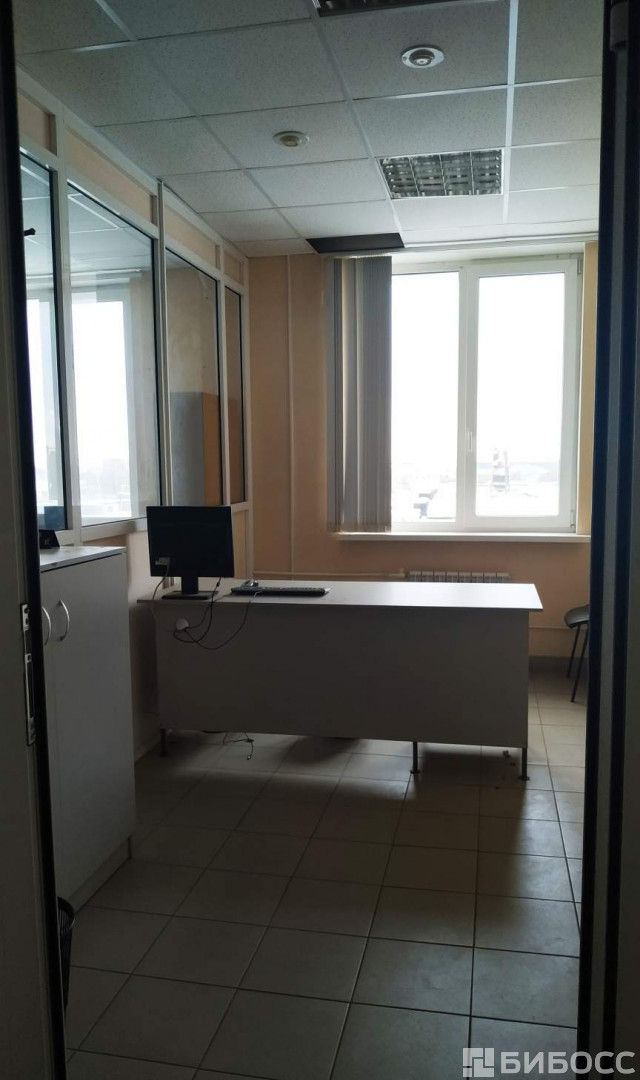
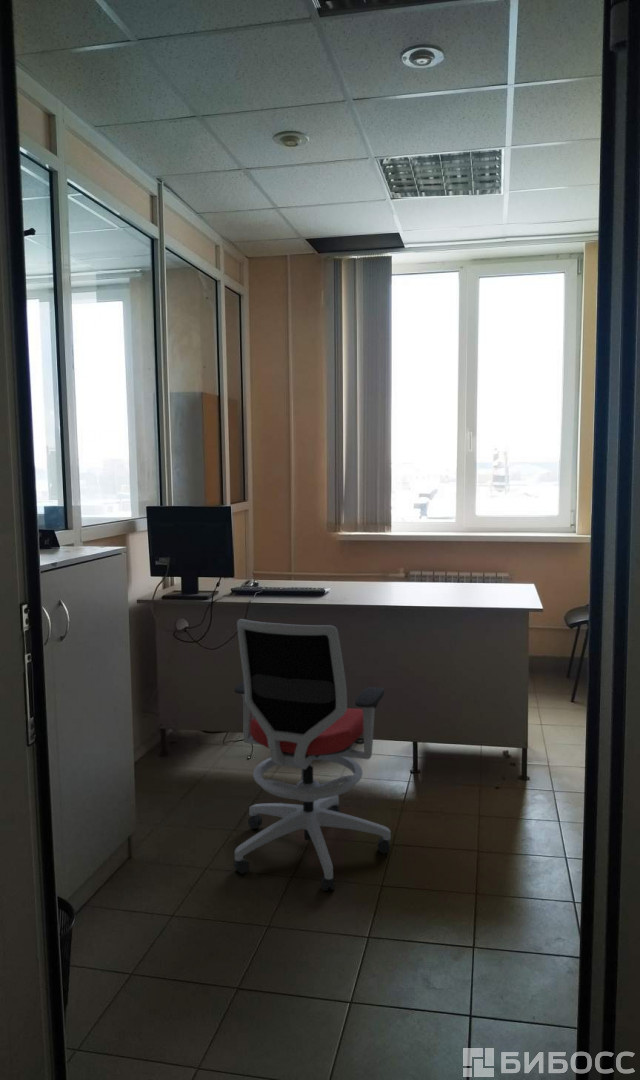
+ office chair (310, 729)
